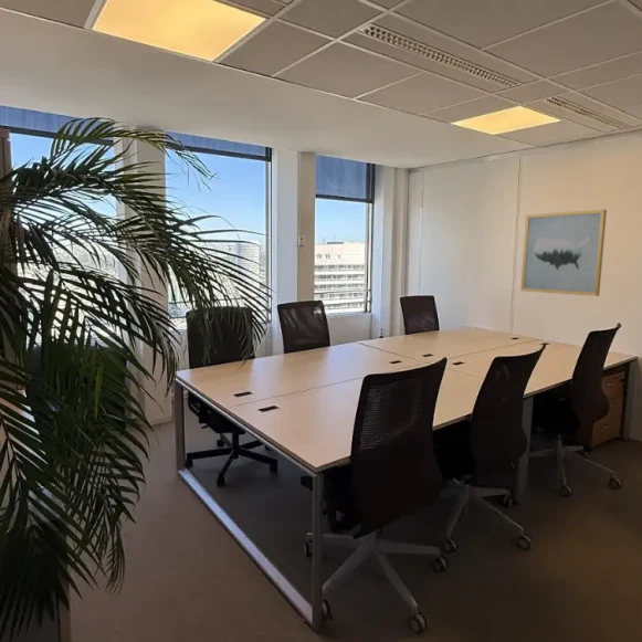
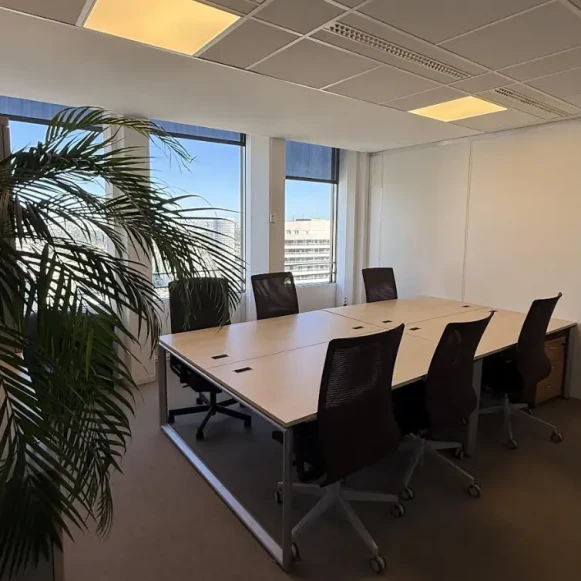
- wall art (560, 253)
